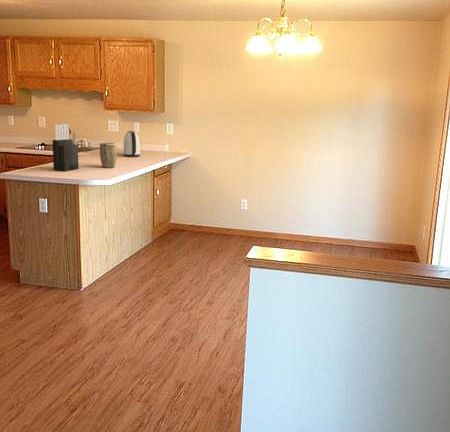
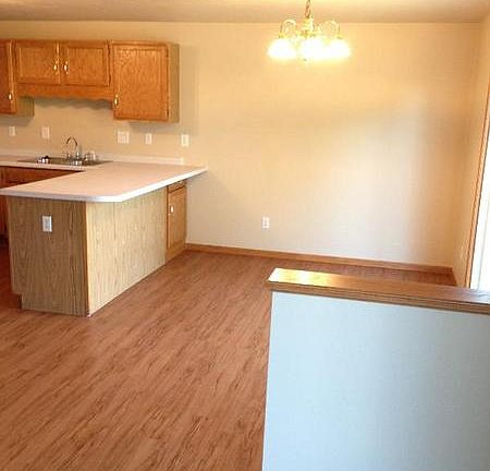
- kettle (132, 143)
- plant pot (108, 155)
- knife block (66, 147)
